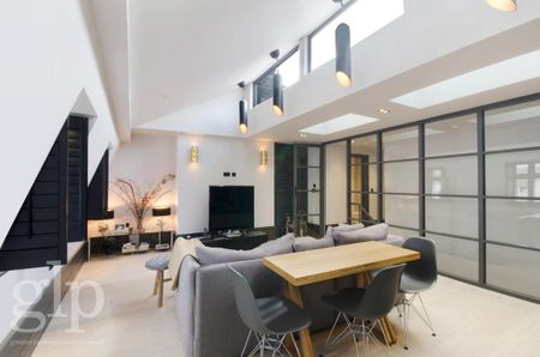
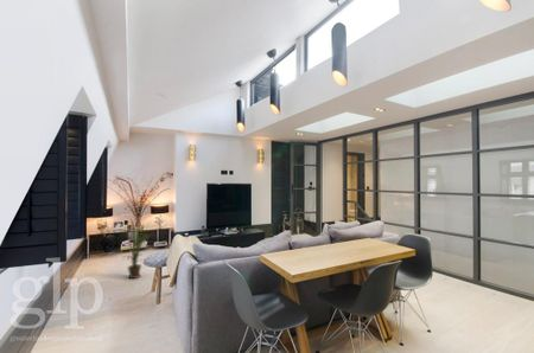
+ house plant (133, 248)
